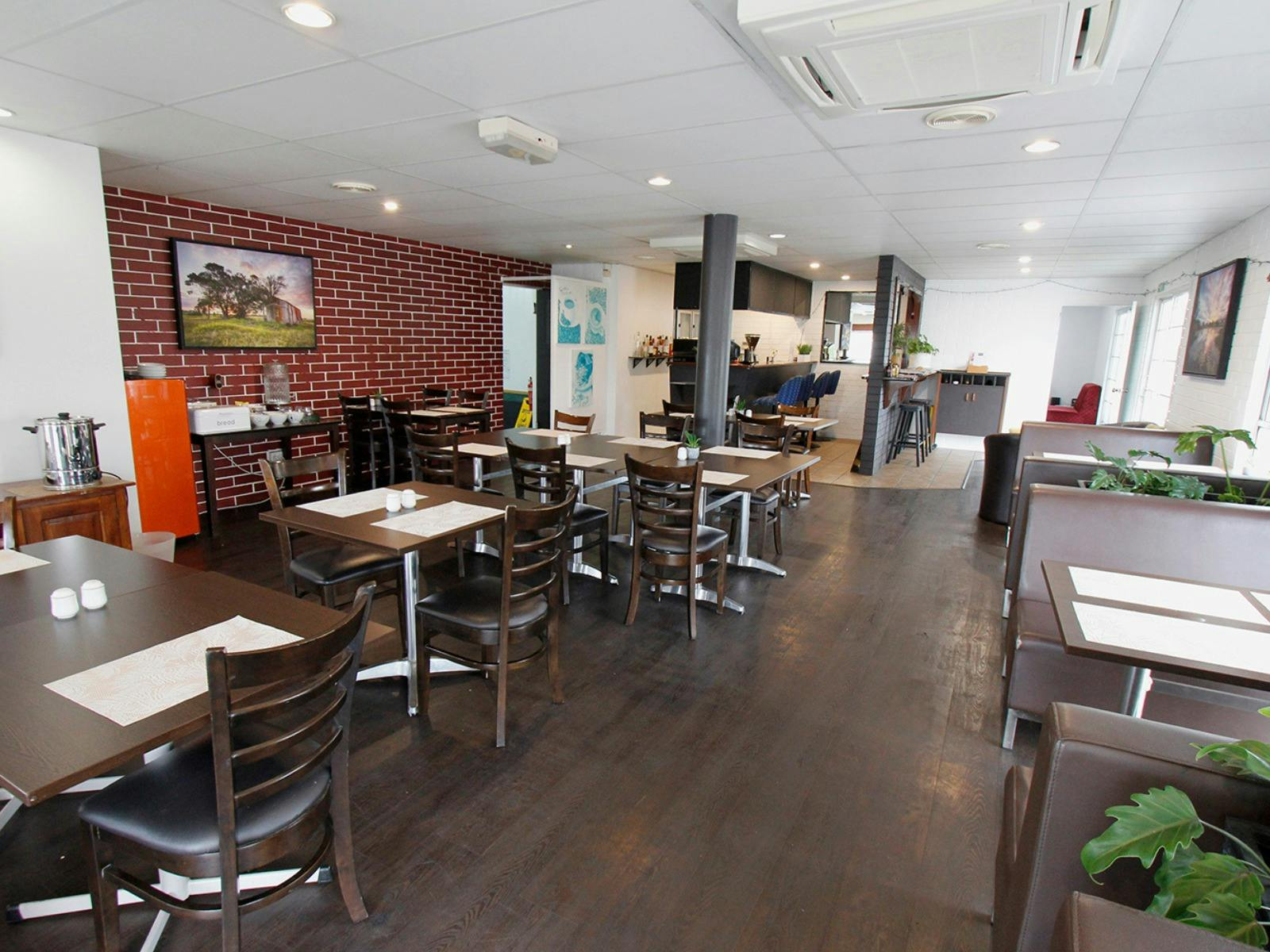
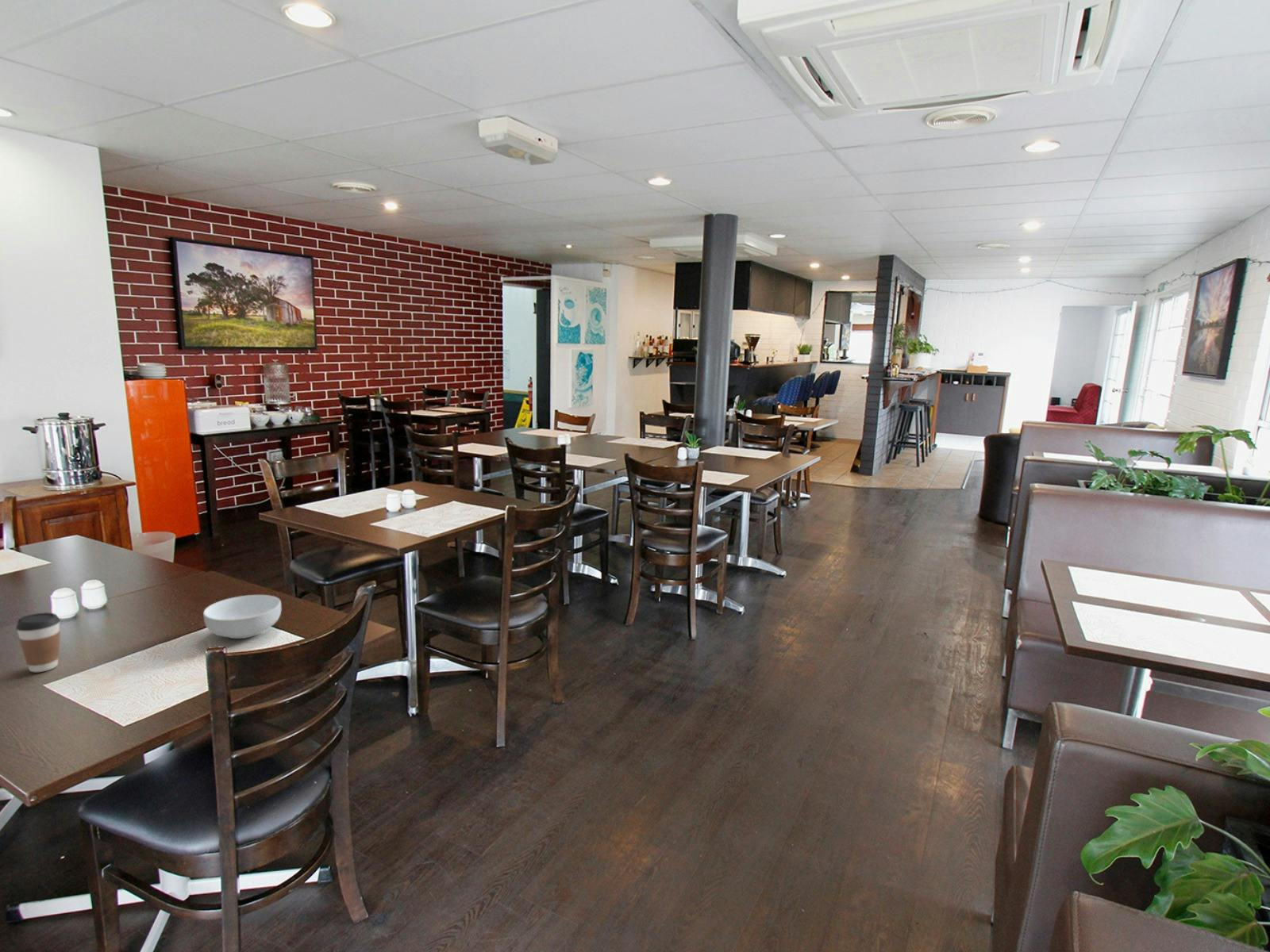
+ cereal bowl (244, 619)
+ coffee cup (40, 642)
